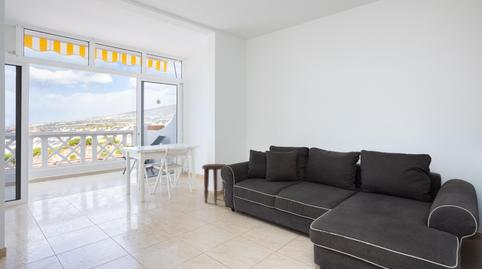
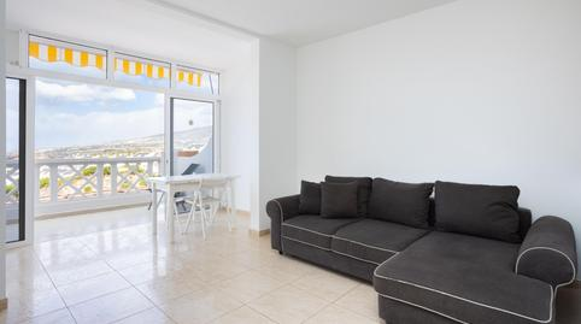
- side table (215, 183)
